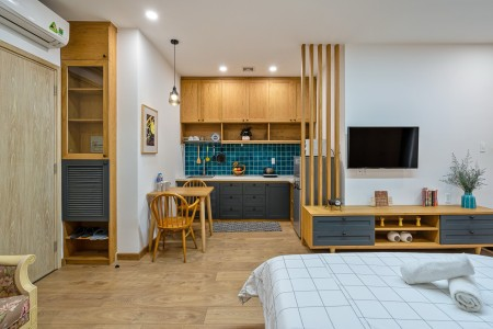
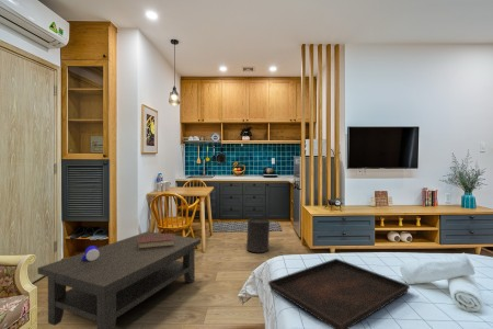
+ coffee table (131, 270)
+ serving tray (337, 286)
+ trash can (257, 234)
